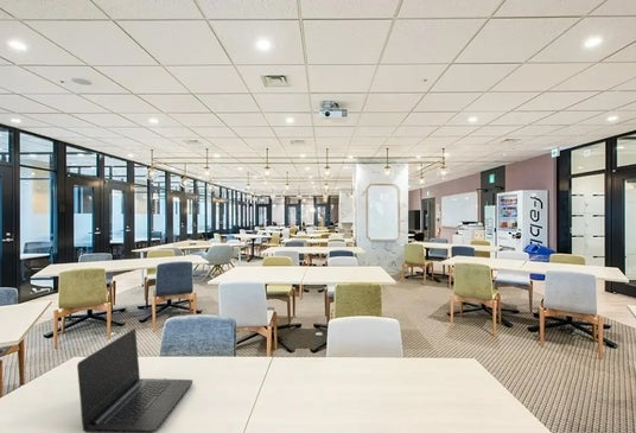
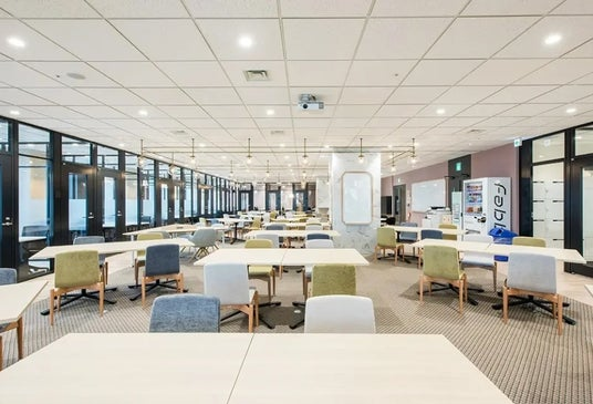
- laptop (139, 375)
